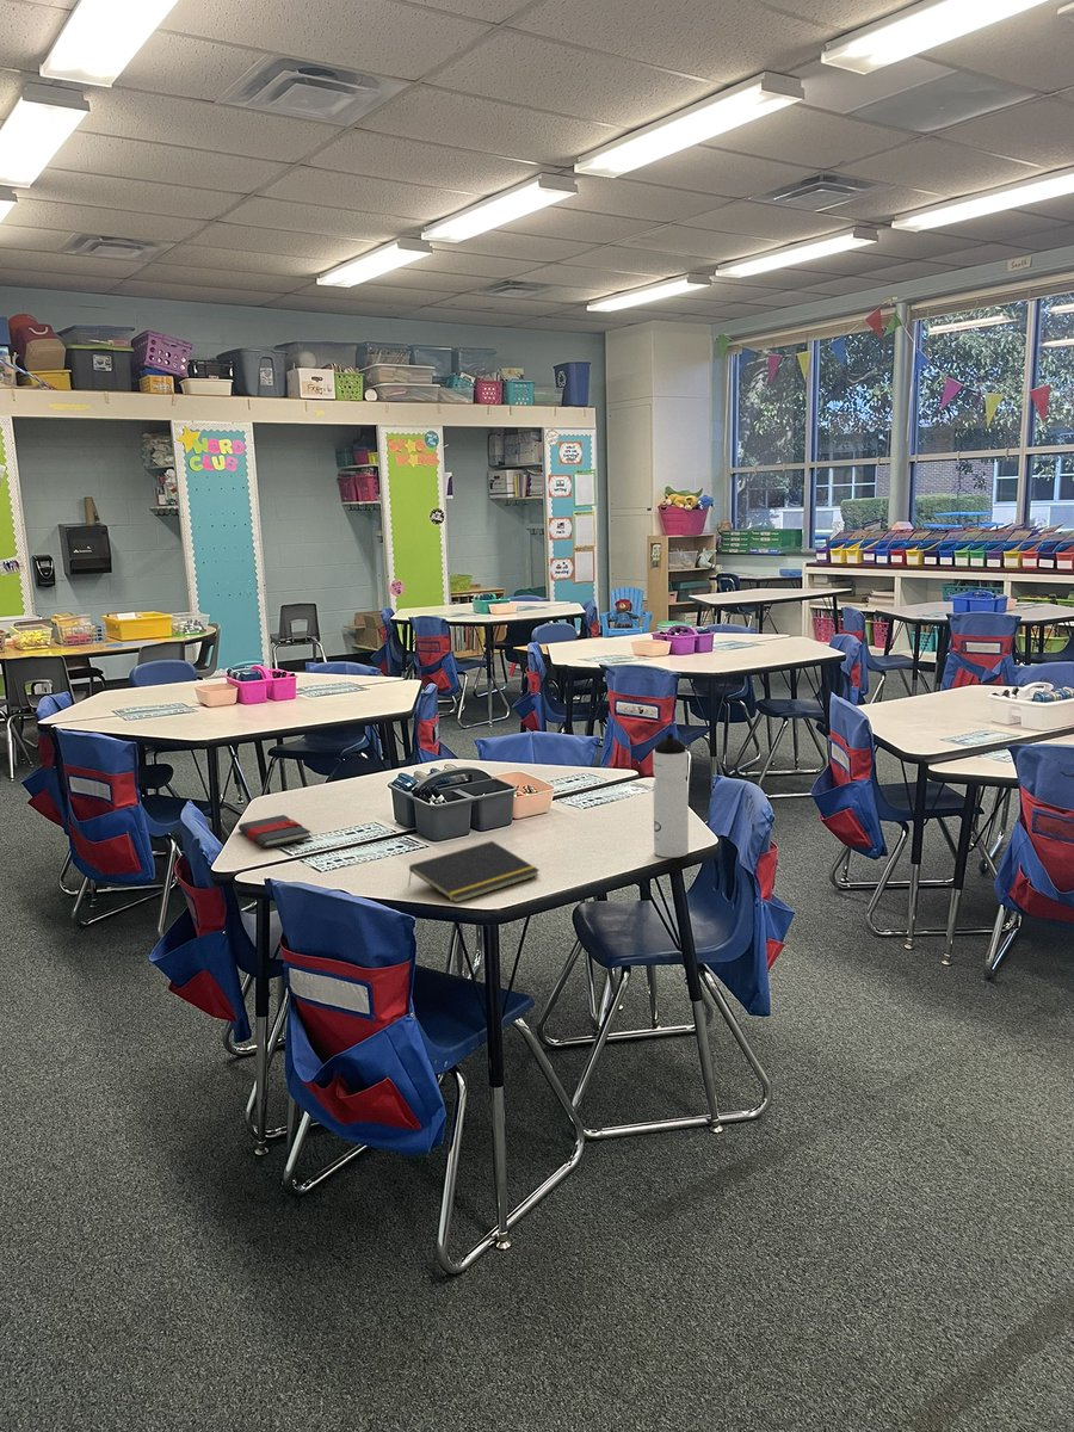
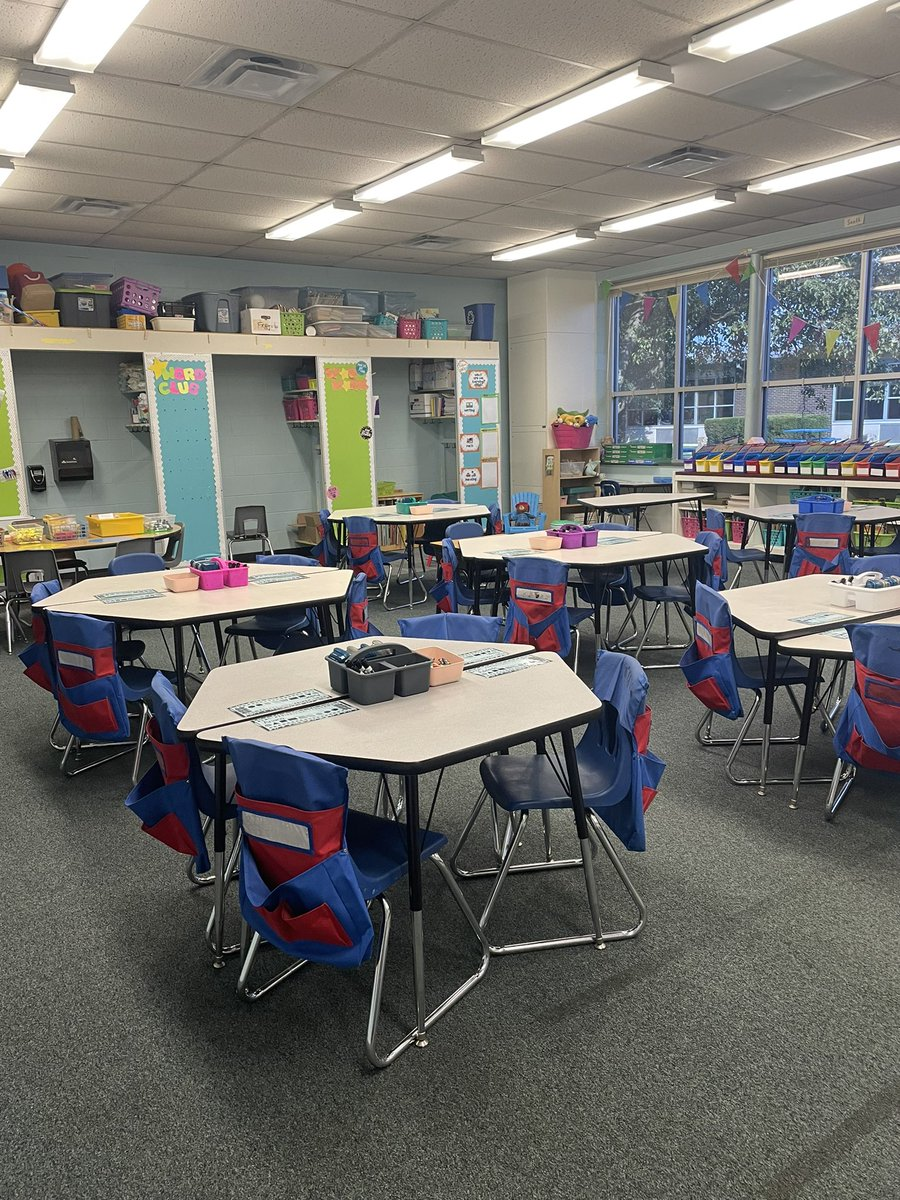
- book (274, 829)
- notepad (475, 870)
- water bottle (671, 794)
